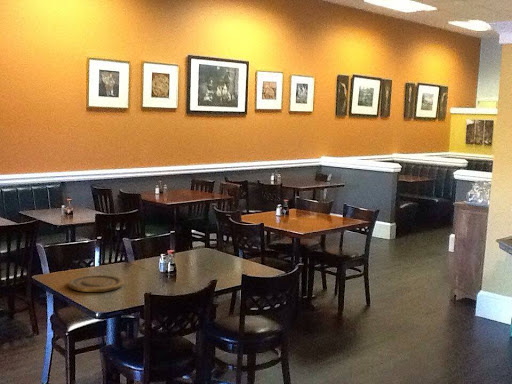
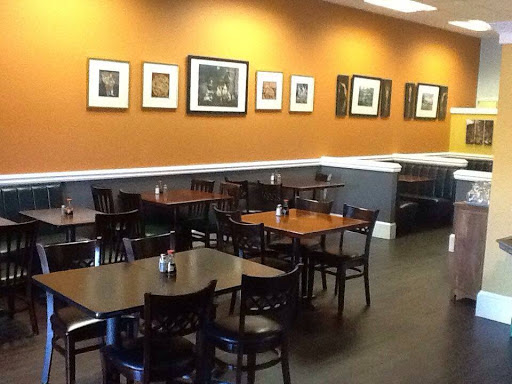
- plate (96, 283)
